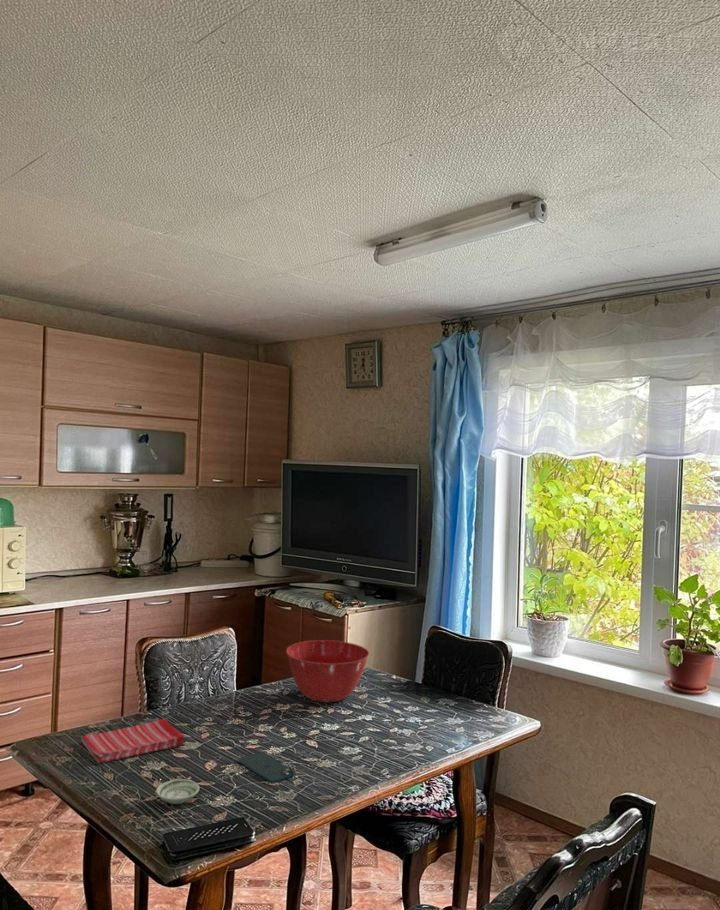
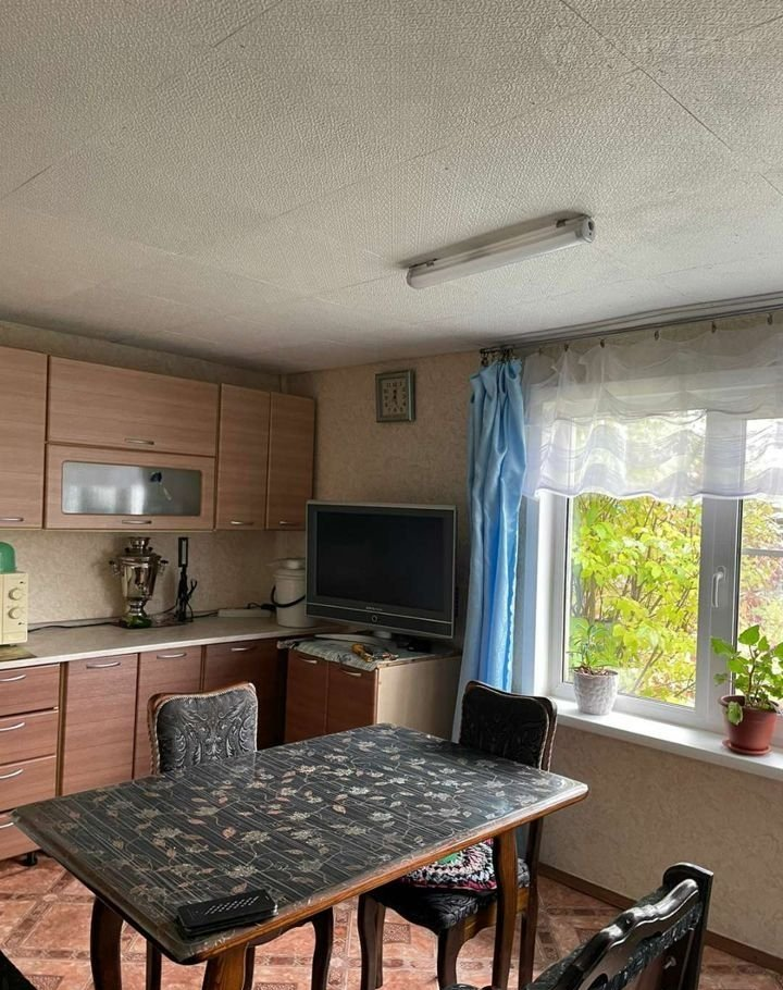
- mixing bowl (327, 673)
- dish towel (133, 738)
- saucer (177, 793)
- smartphone (266, 766)
